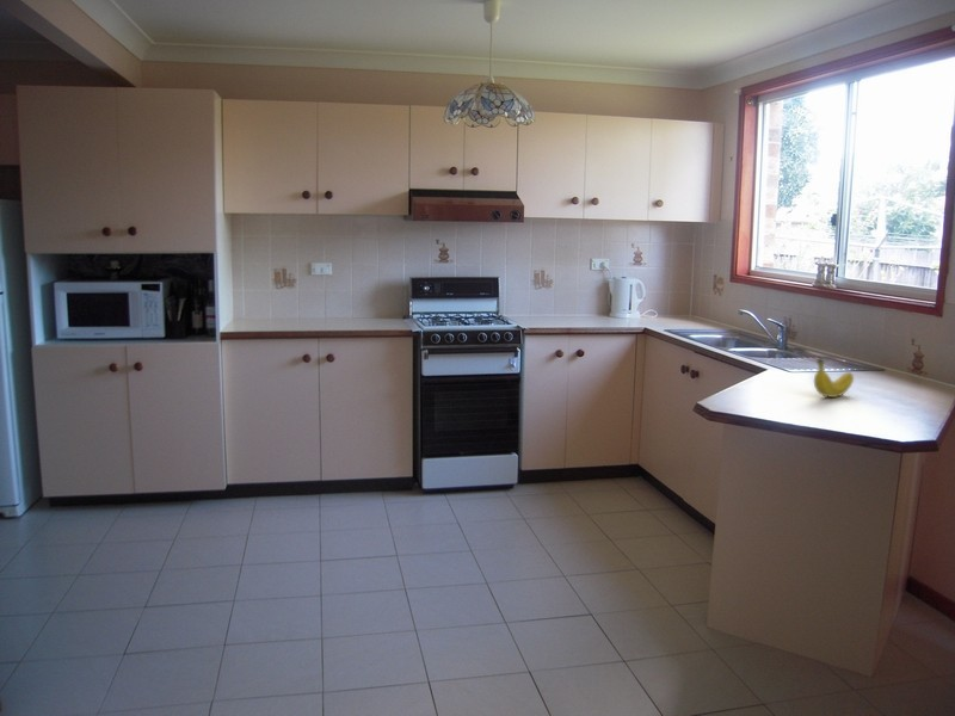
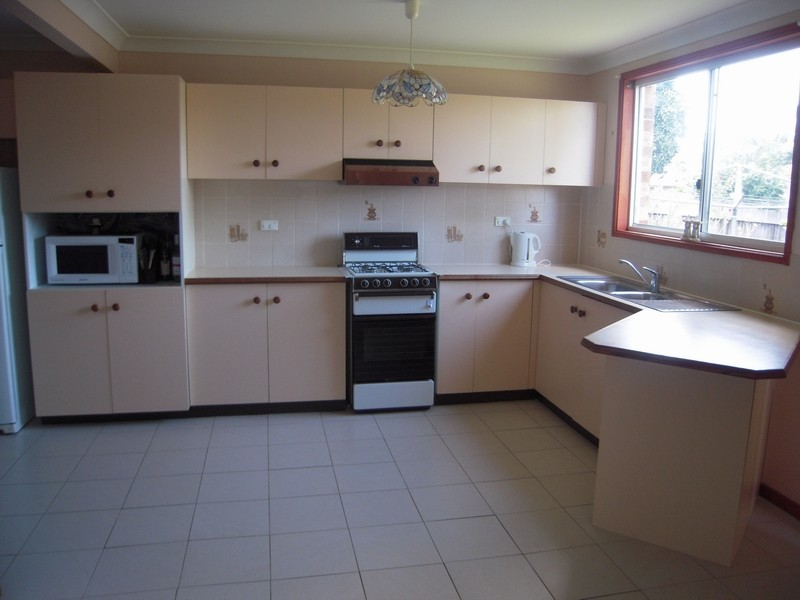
- fruit (836, 379)
